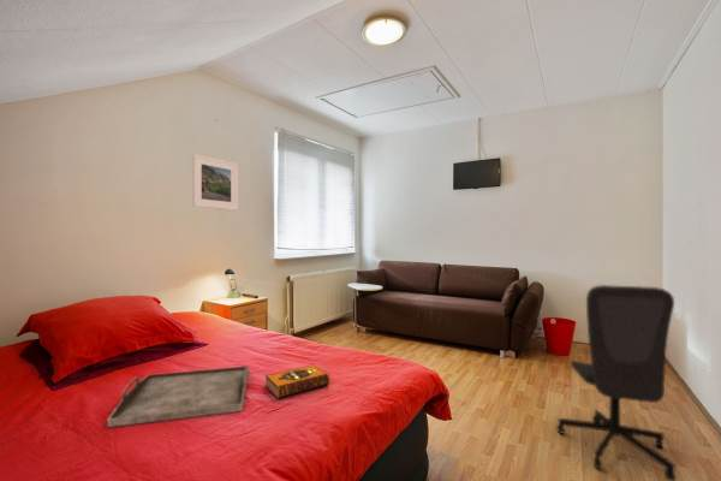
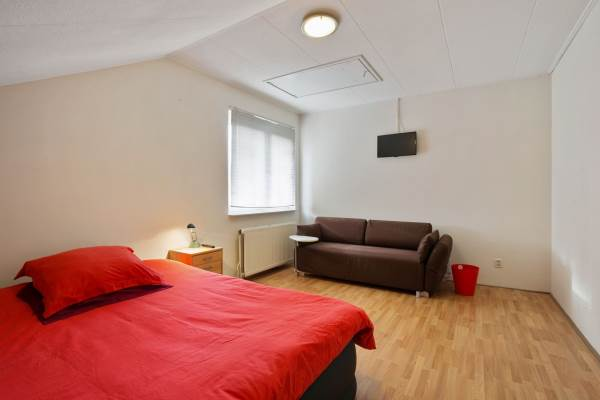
- serving tray (190, 385)
- office chair (616, 366)
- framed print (216, 183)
- hardback book (297, 380)
